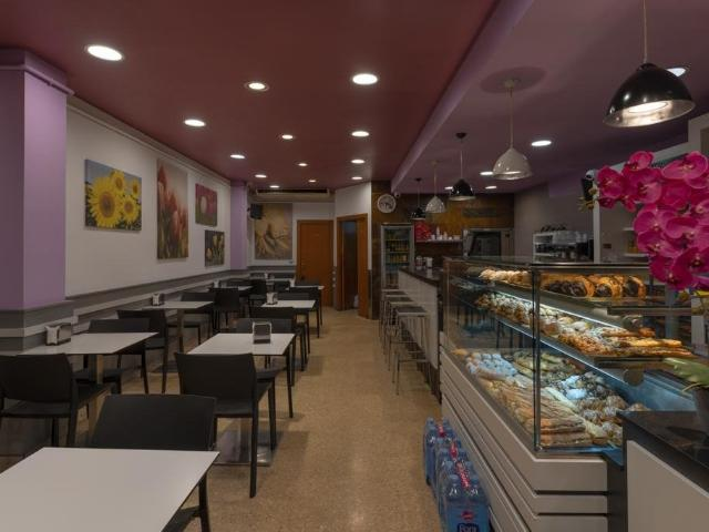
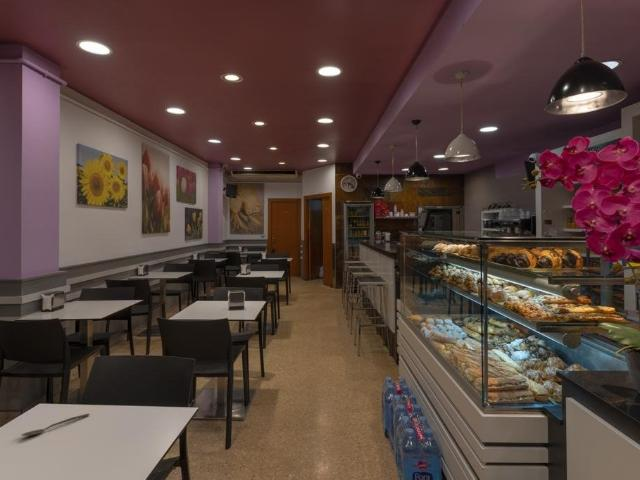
+ spoon (57, 424)
